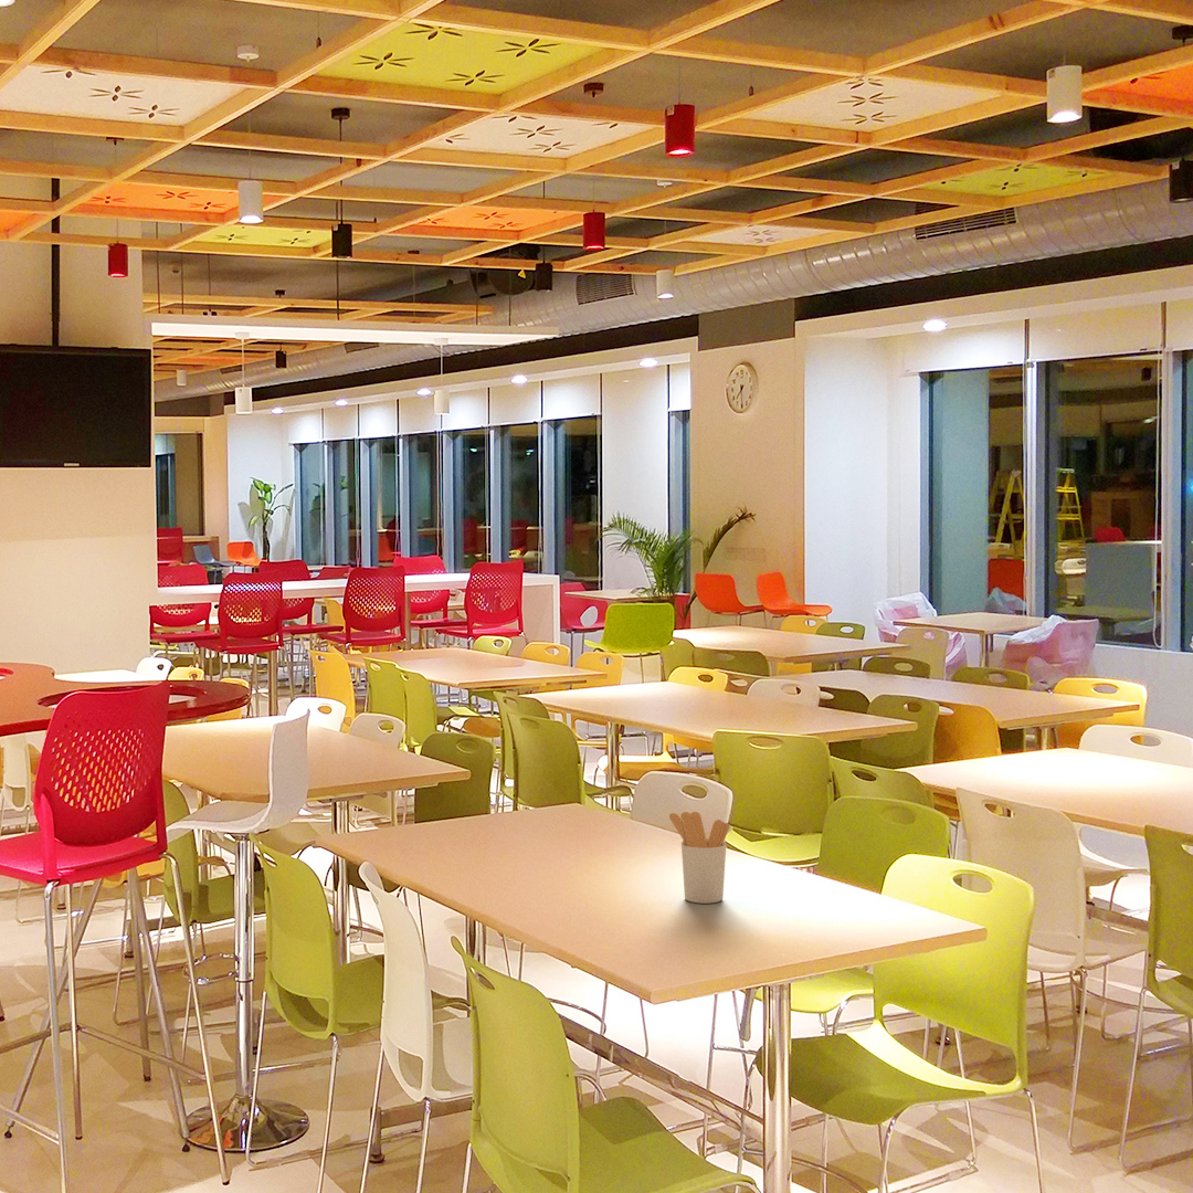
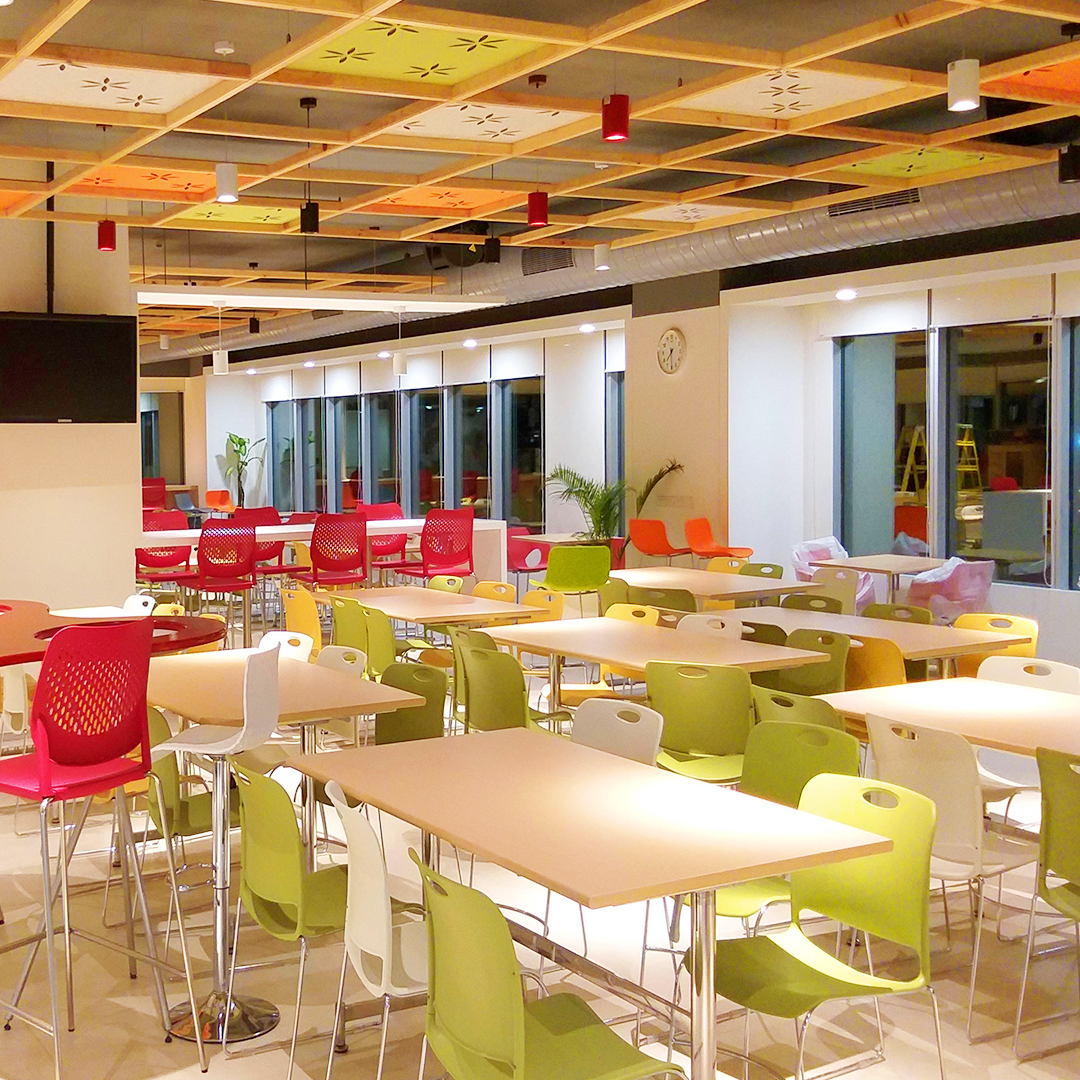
- utensil holder (697, 854)
